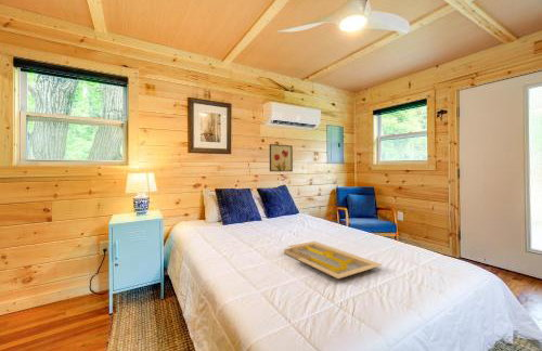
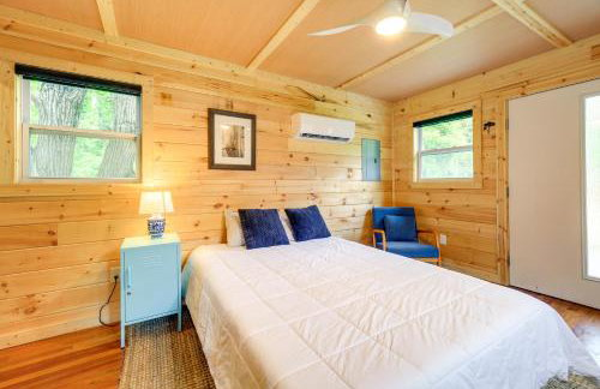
- serving tray (323, 257)
- wall art (281, 158)
